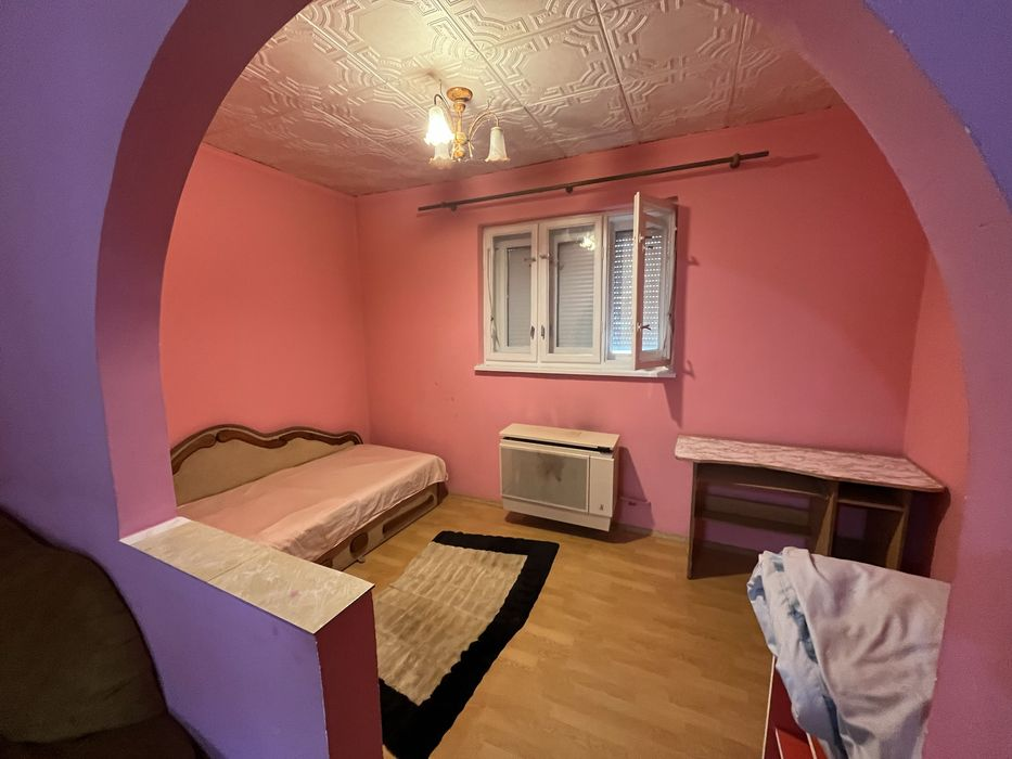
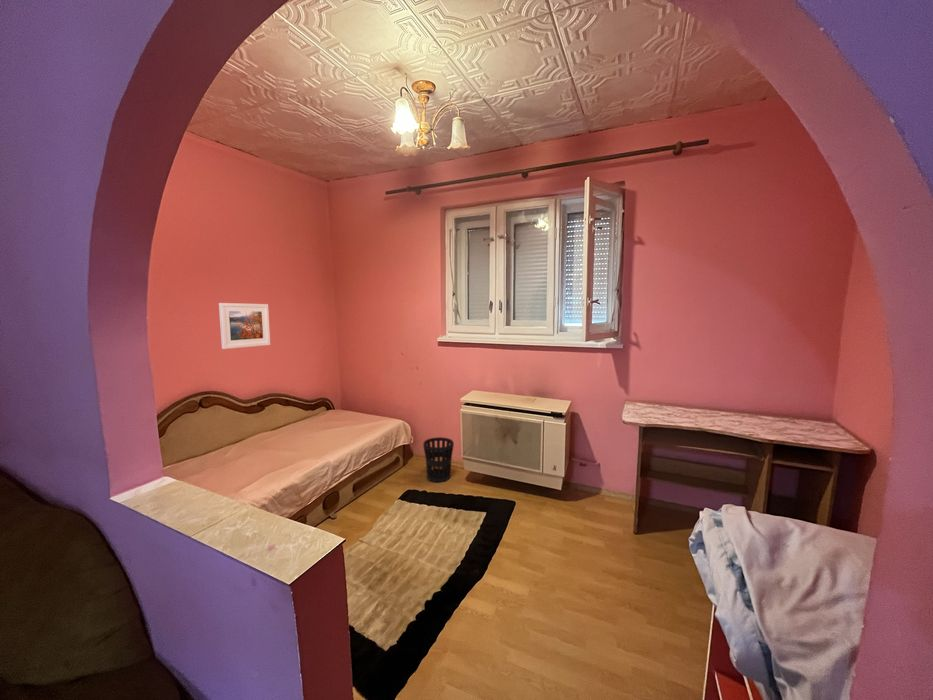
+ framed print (246, 325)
+ wastebasket (438, 459)
